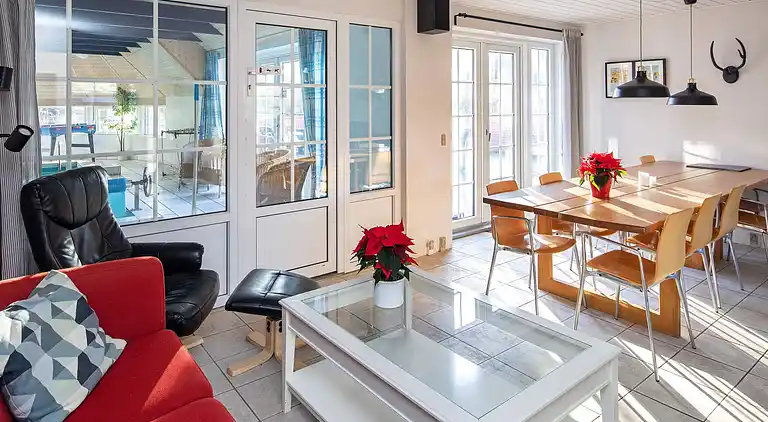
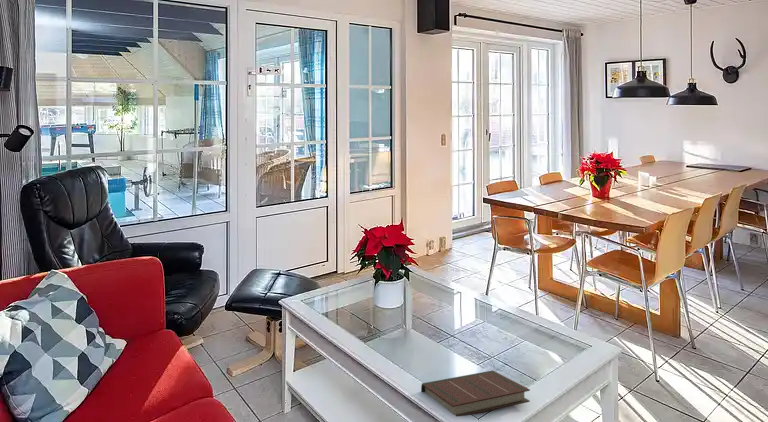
+ book (474, 392)
